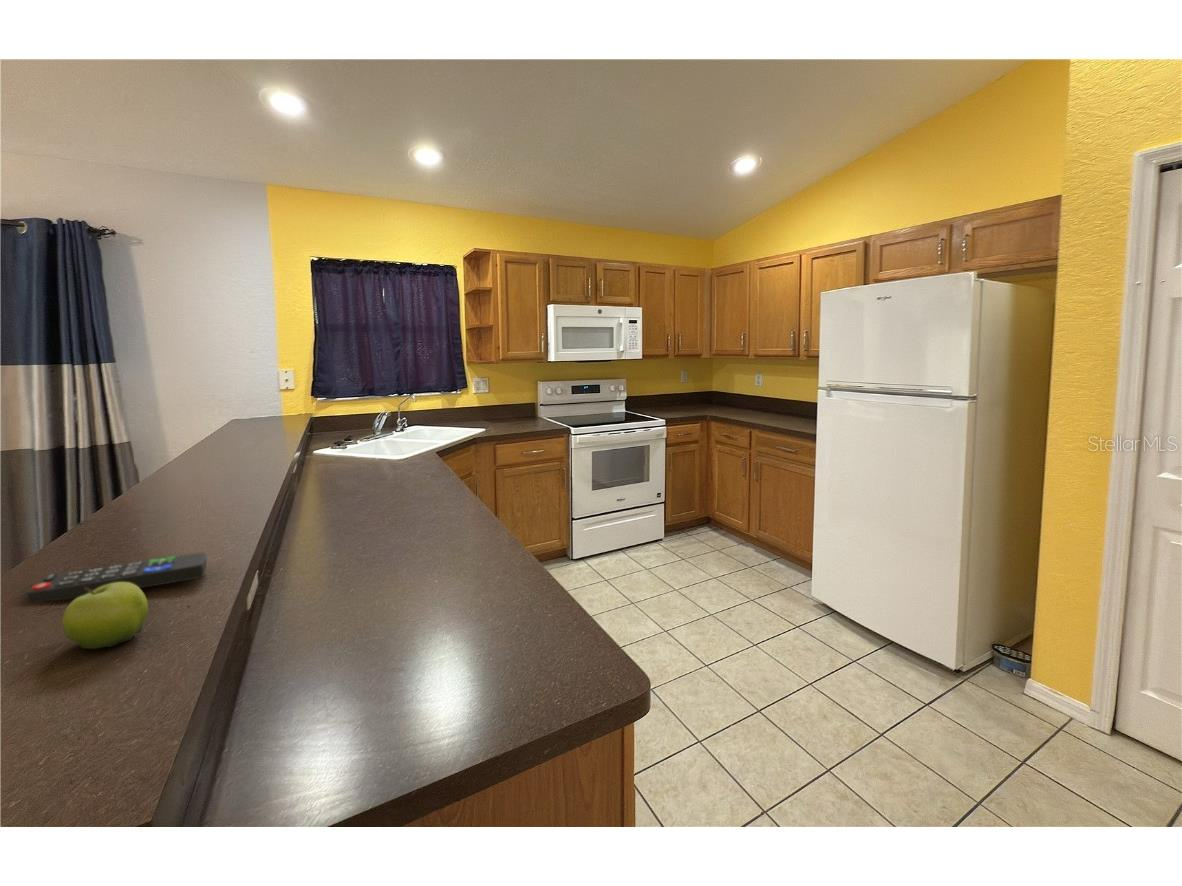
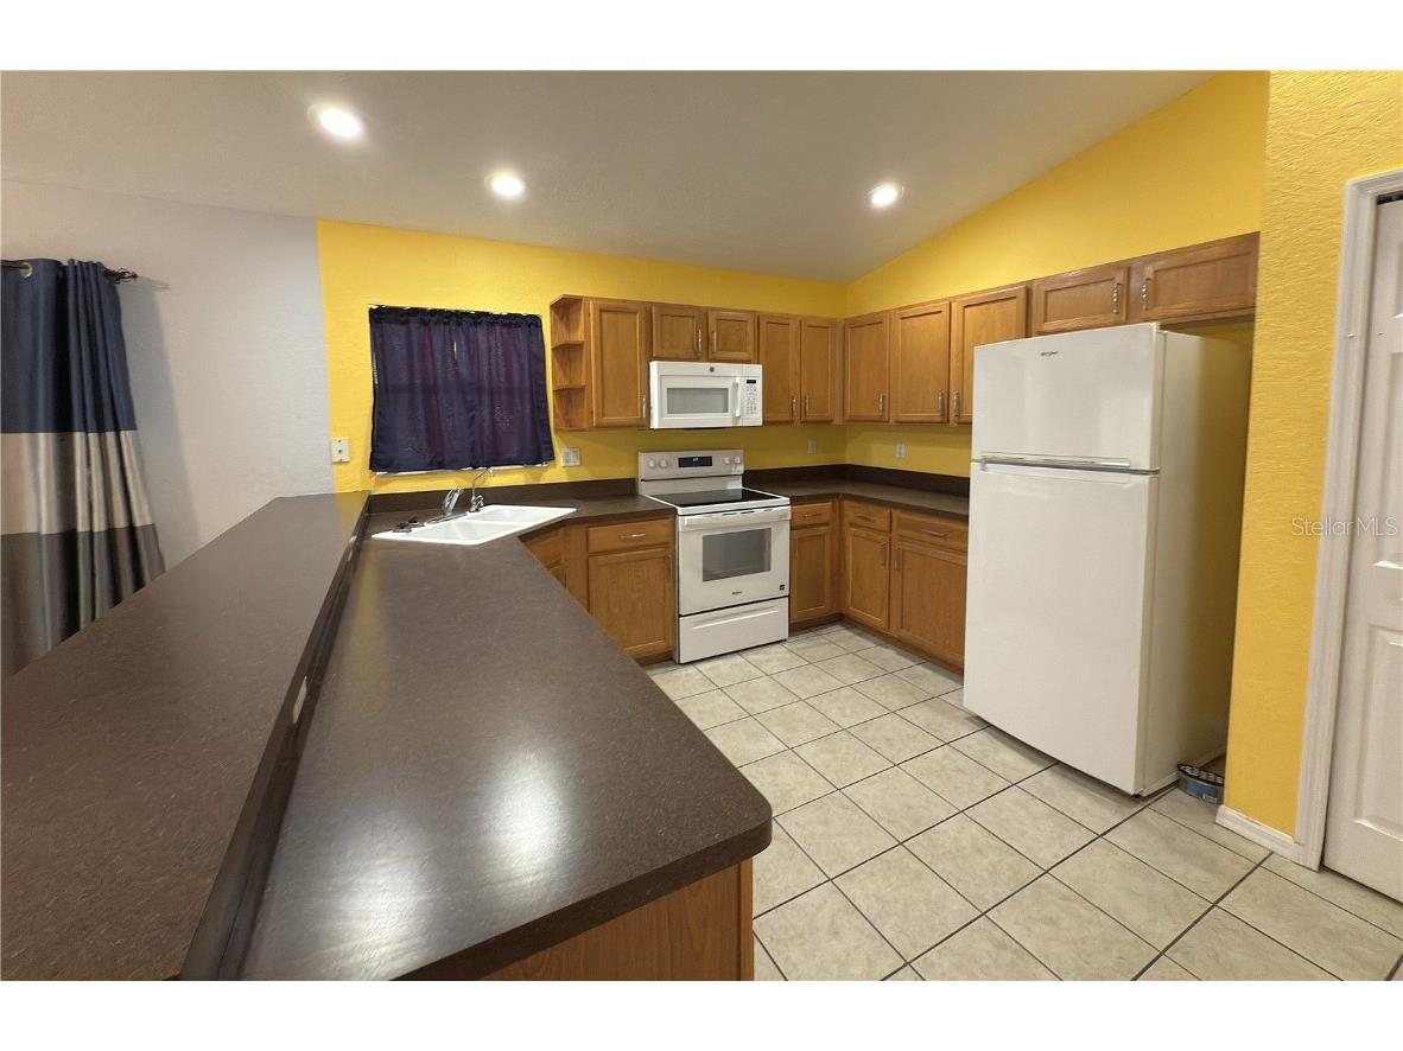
- fruit (106, 613)
- remote control (125, 575)
